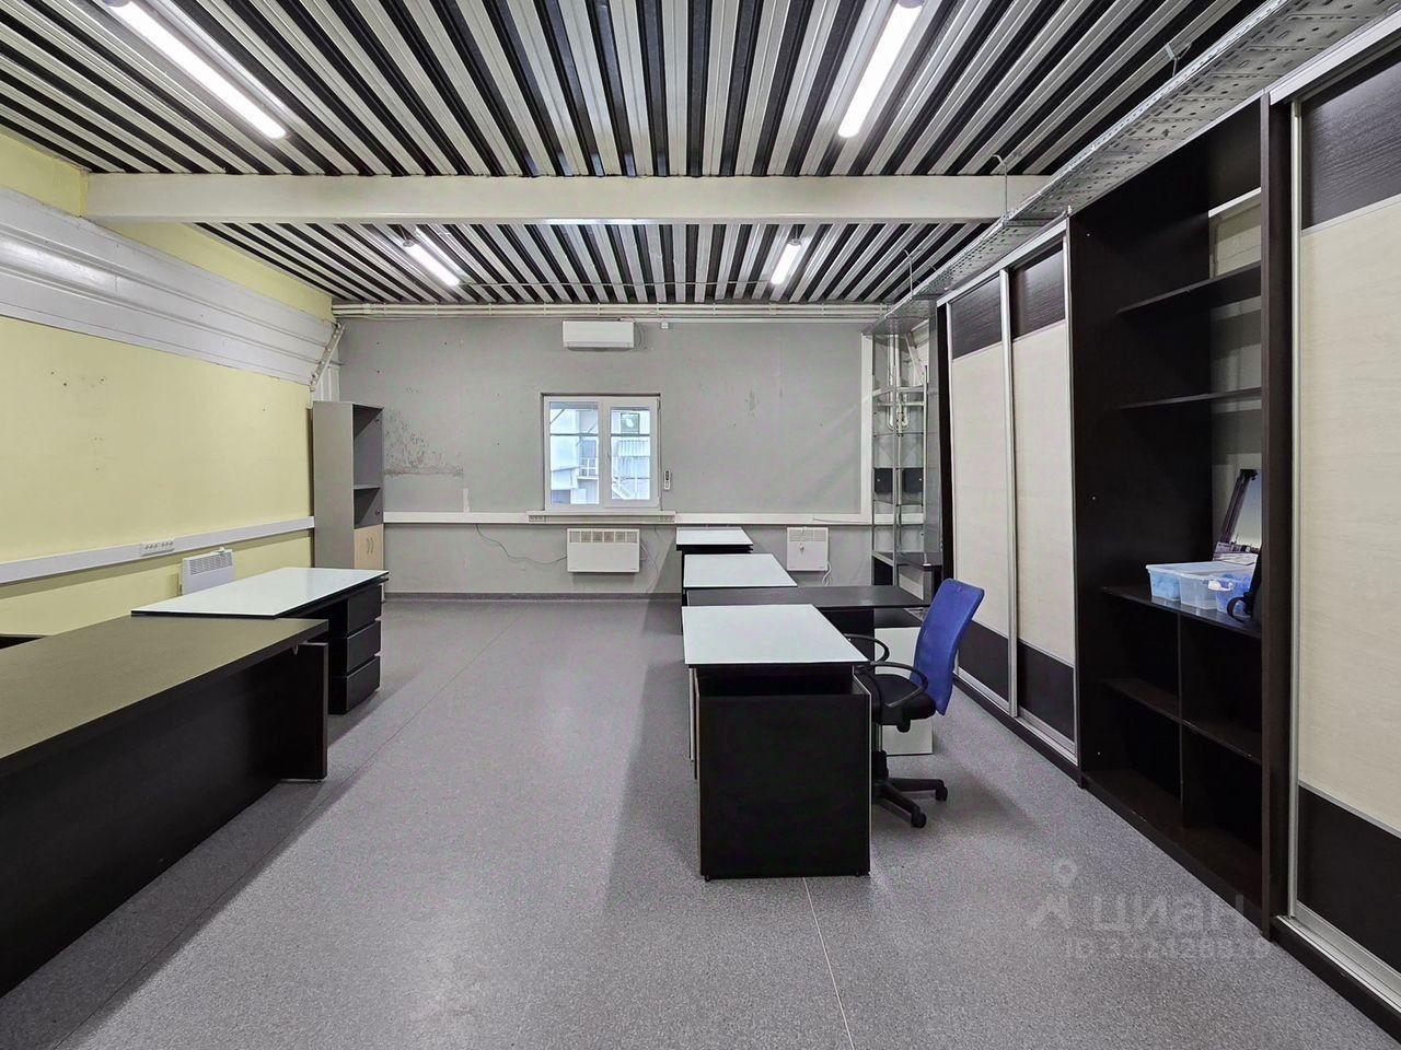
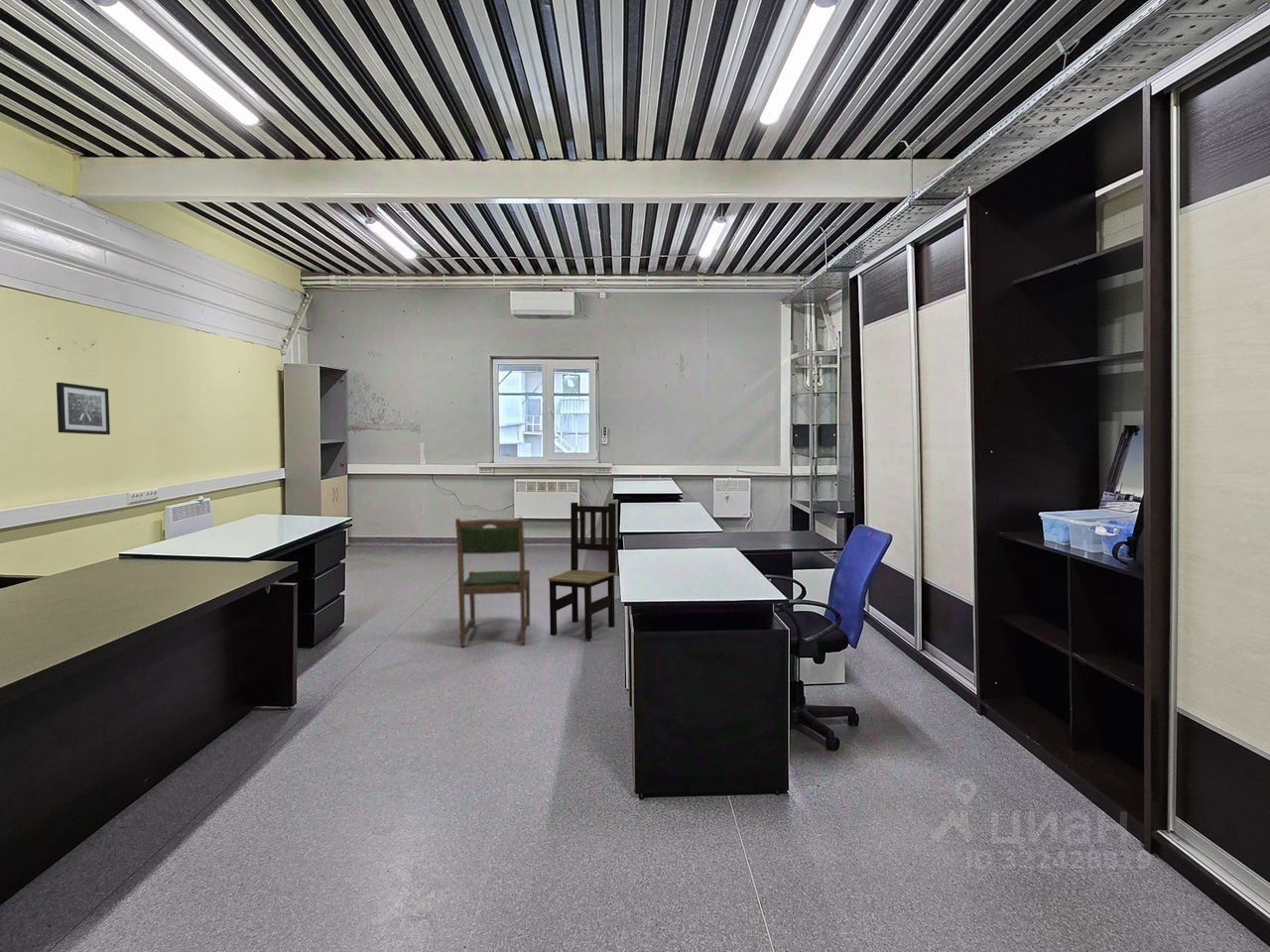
+ wall art (84, 410)
+ dining chair (581, 570)
+ dining chair (495, 575)
